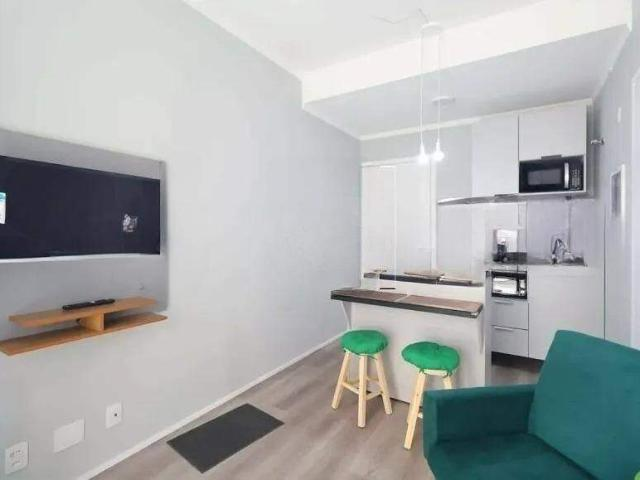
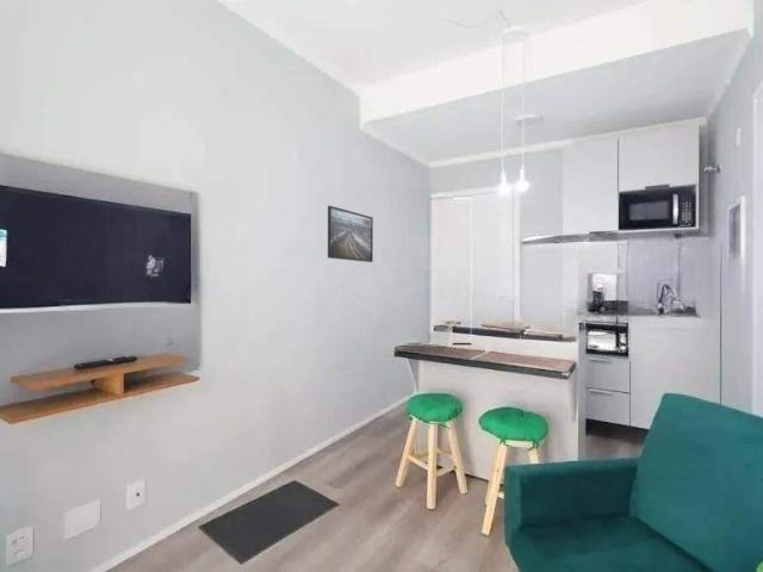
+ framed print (352, 236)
